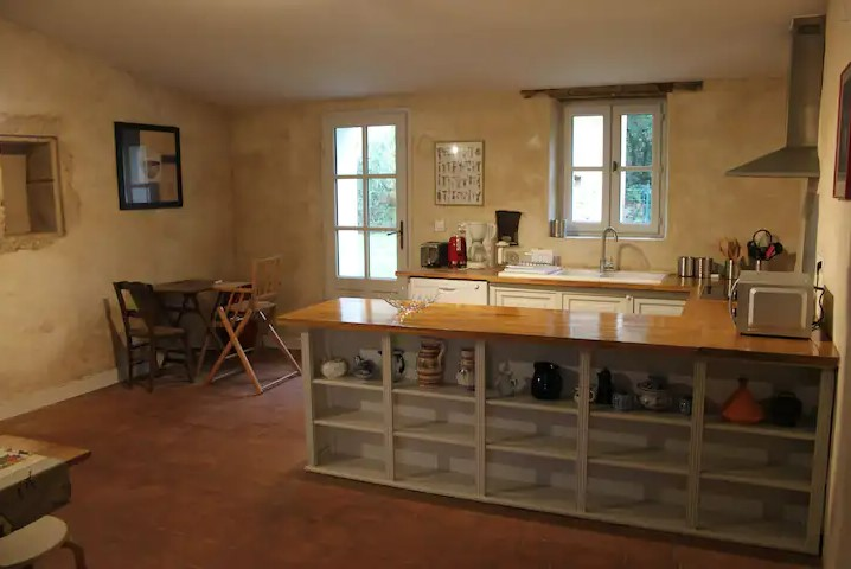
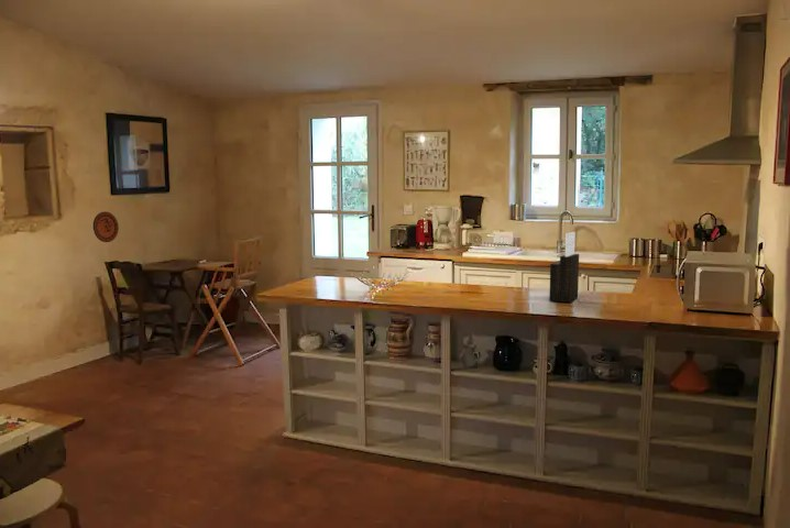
+ knife block (562, 265)
+ decorative plate (105, 227)
